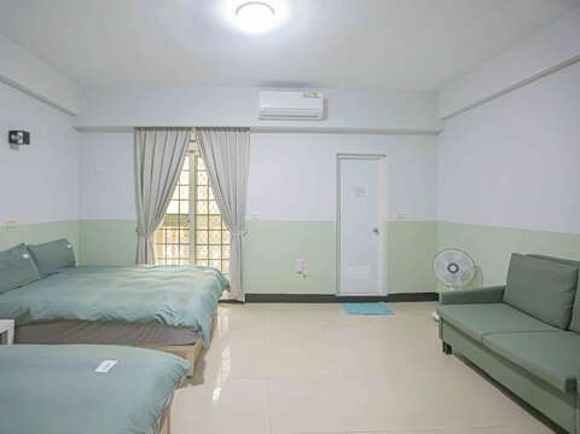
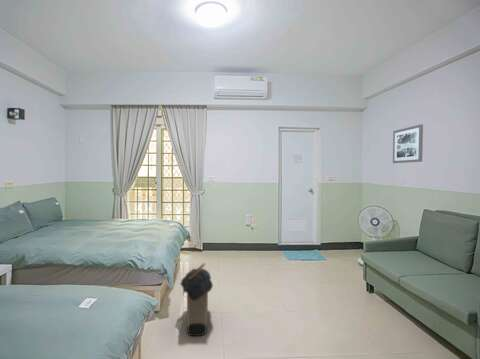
+ wall art (406, 145)
+ laundry hamper (196, 292)
